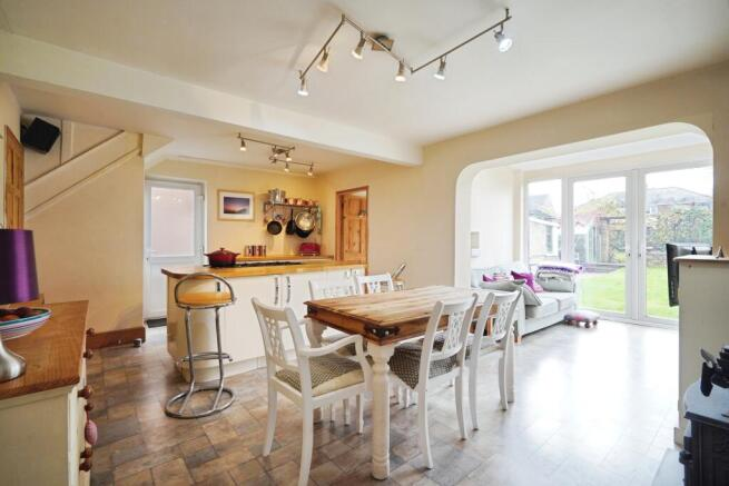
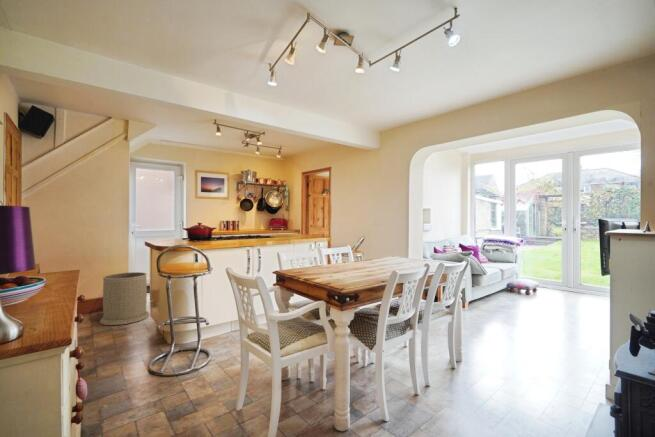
+ trash can (125, 296)
